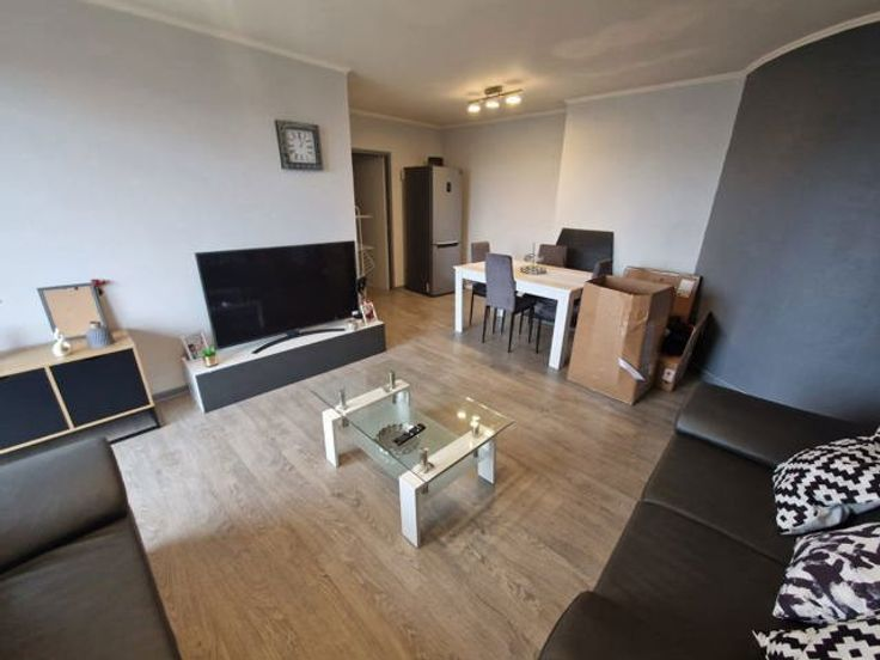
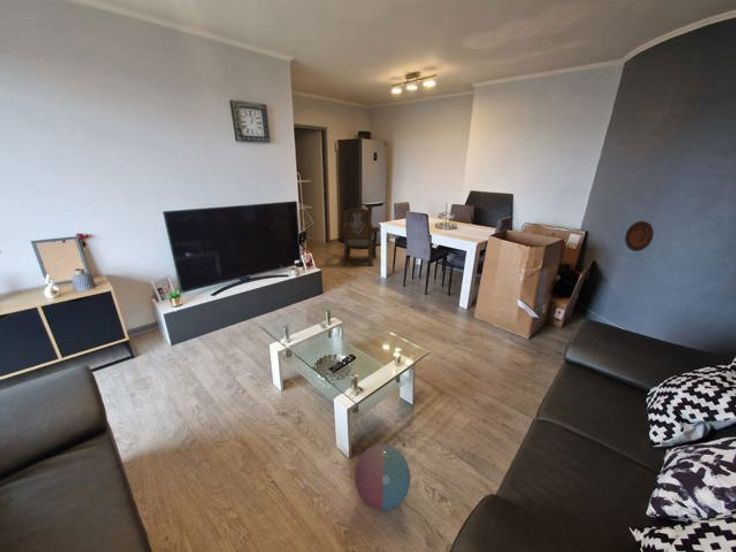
+ armchair (359, 233)
+ decorative plate (639, 236)
+ ball (382, 475)
